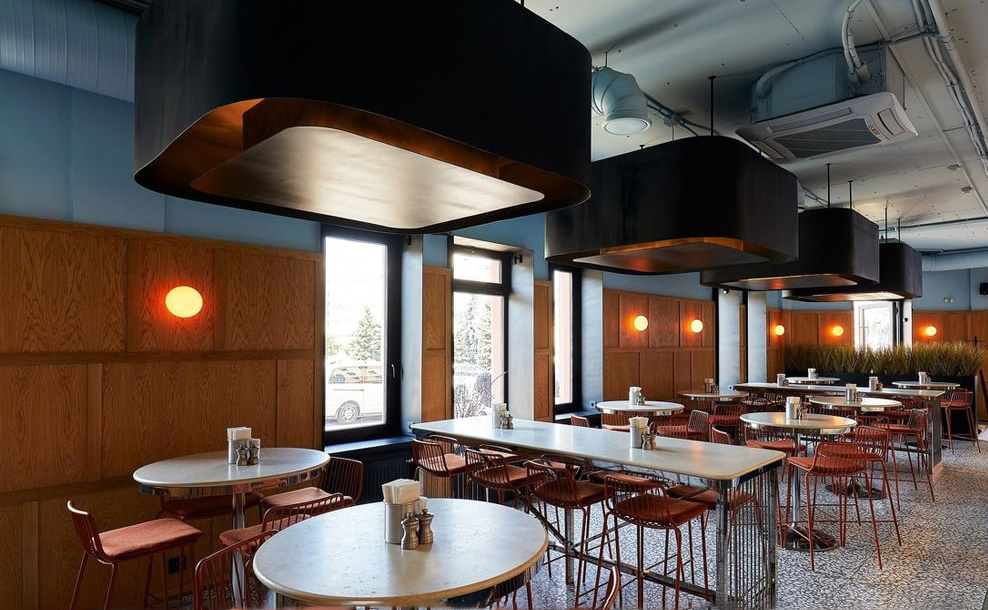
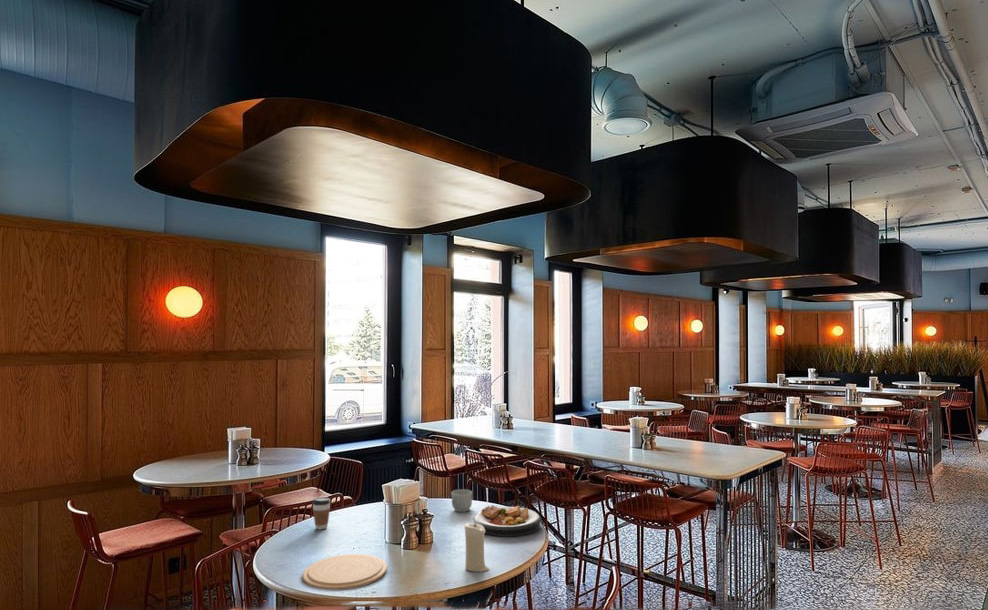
+ plate (507, 517)
+ candle (476, 545)
+ mug (460, 500)
+ coffee cup (321, 513)
+ plate (345, 570)
